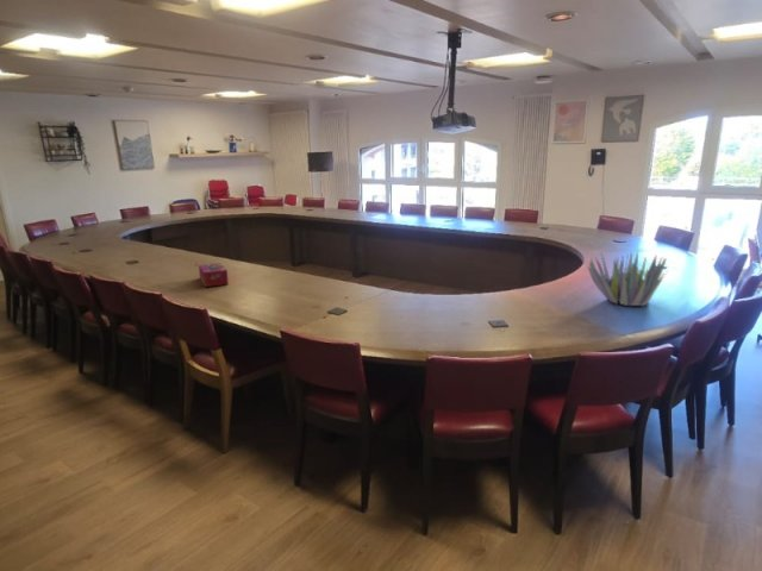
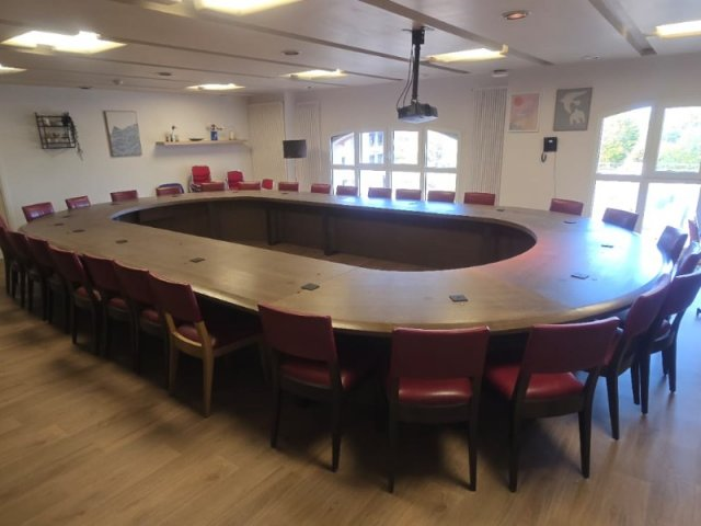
- tissue box (212, 274)
- plant (623, 277)
